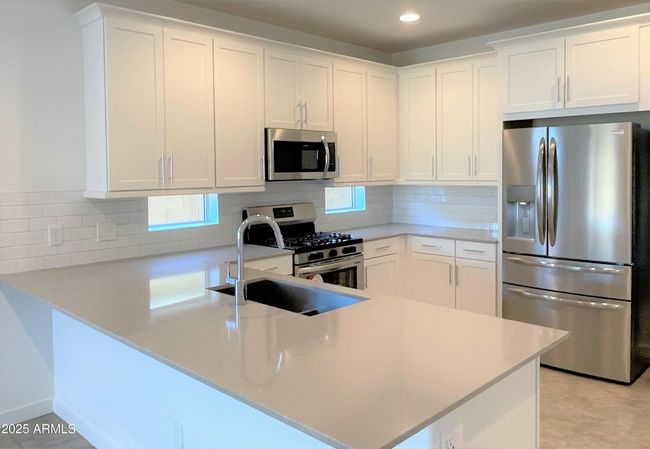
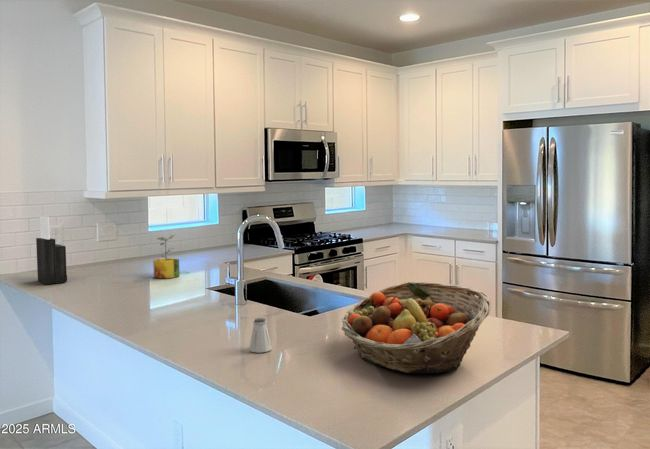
+ knife block (53, 248)
+ saltshaker (260, 334)
+ fruit basket (413, 323)
+ potted plant (171, 258)
